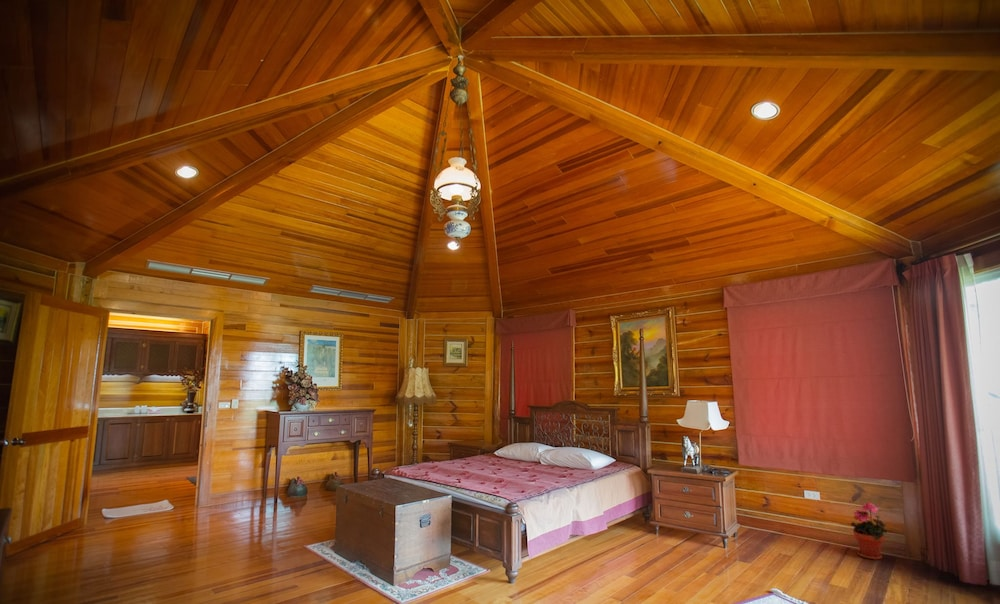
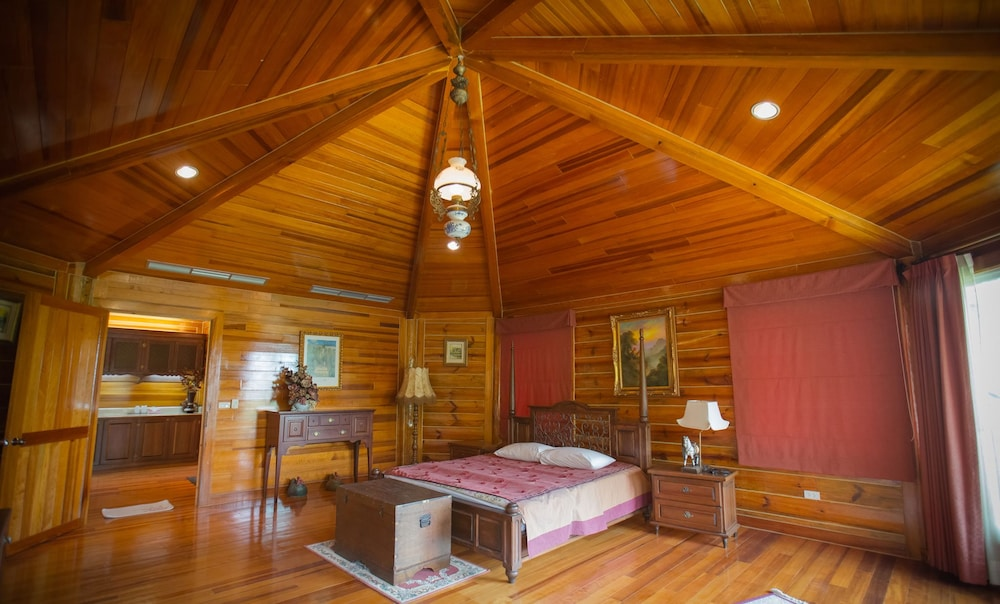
- potted plant (868, 529)
